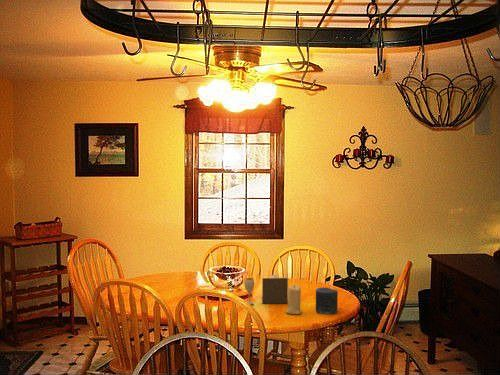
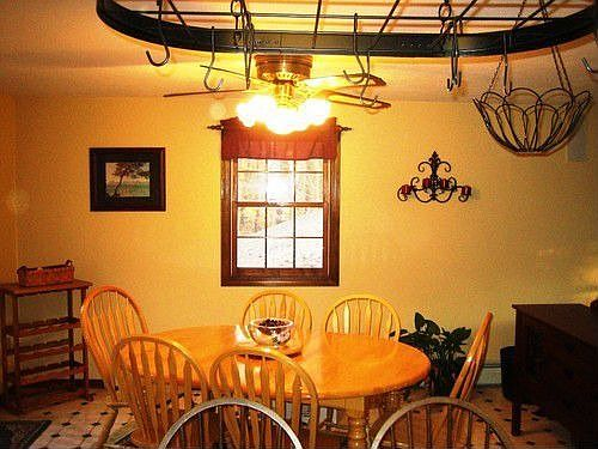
- candle (293, 298)
- wine glass (265, 288)
- candle (326, 300)
